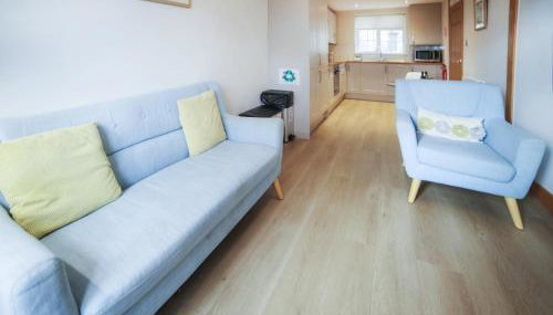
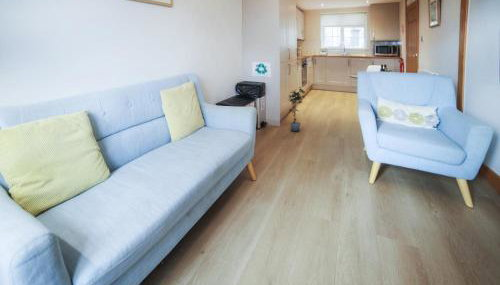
+ potted plant (296, 109)
